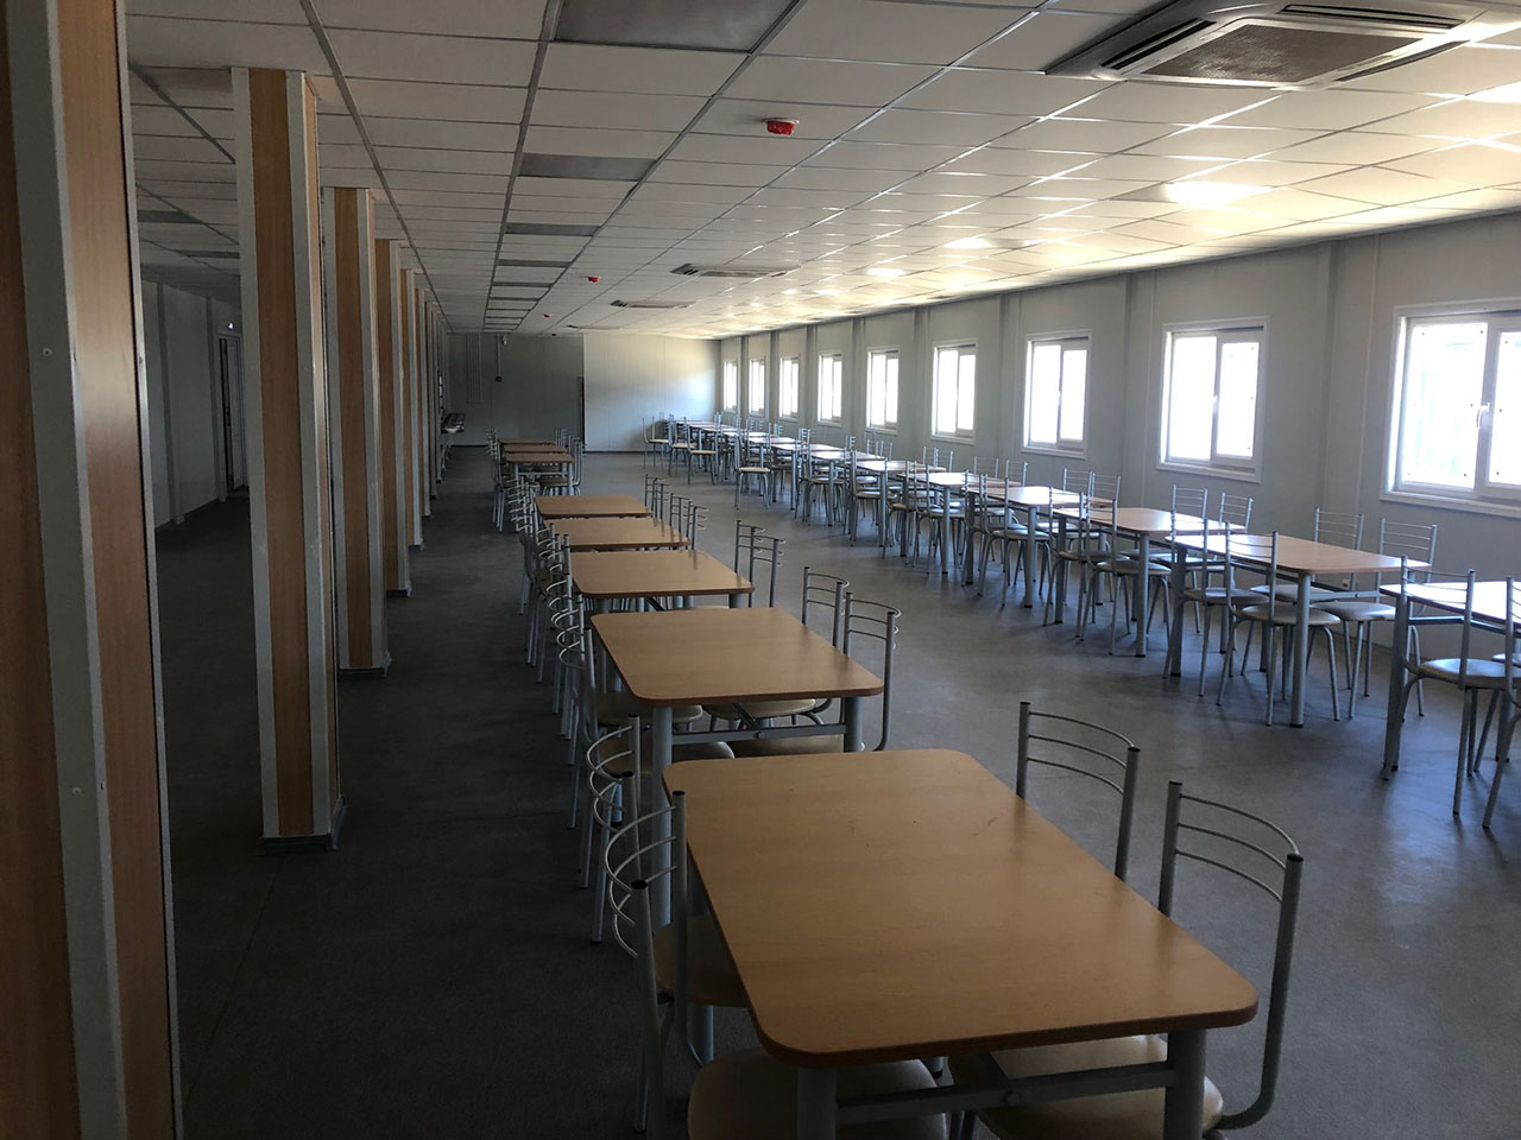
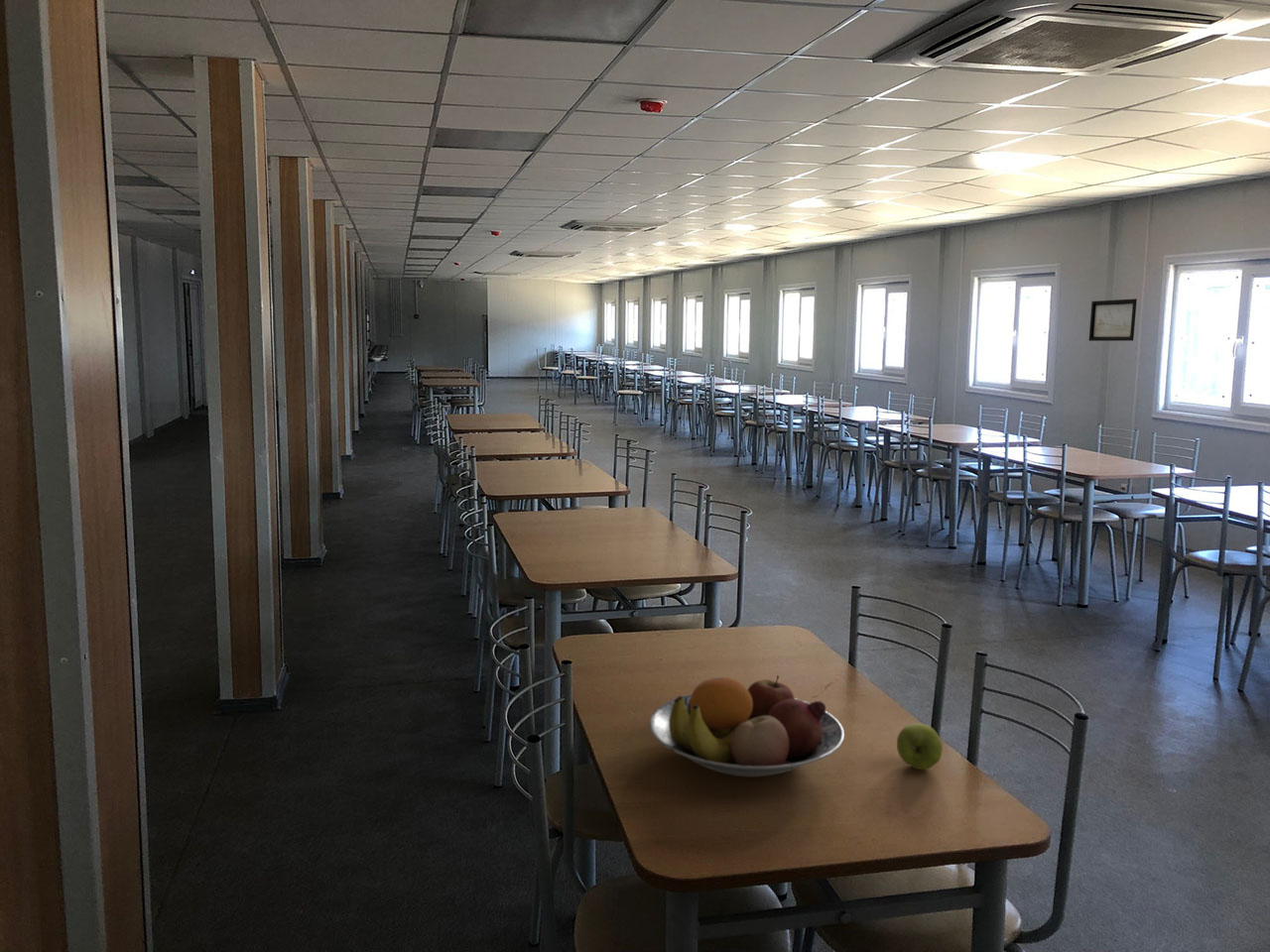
+ wall art (1111, 320)
+ fruit bowl (745, 717)
+ apple (919, 745)
